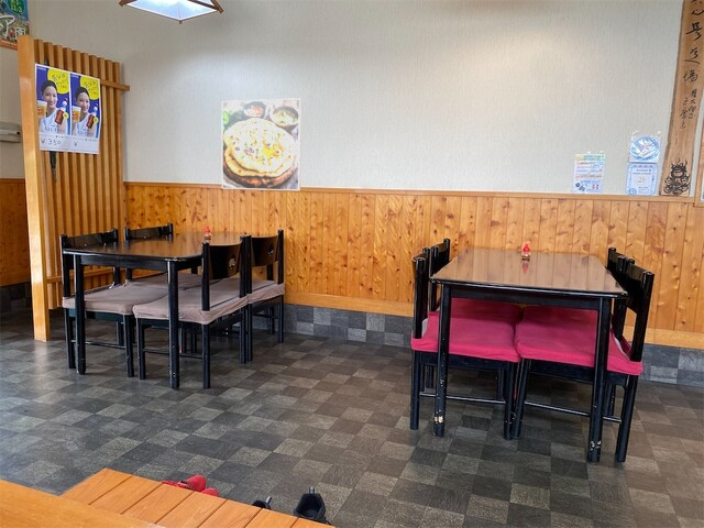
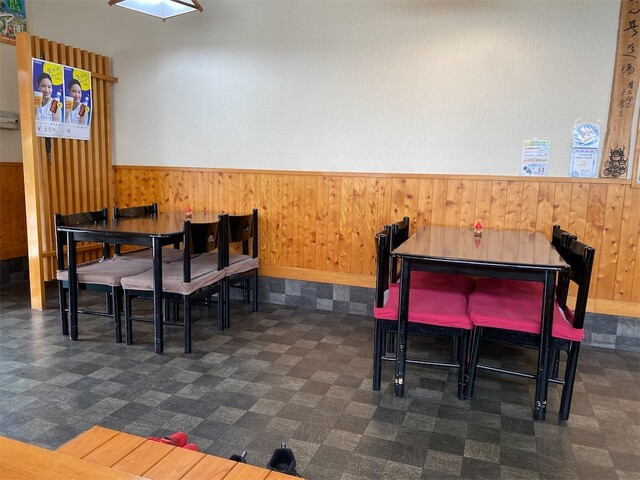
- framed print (260, 145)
